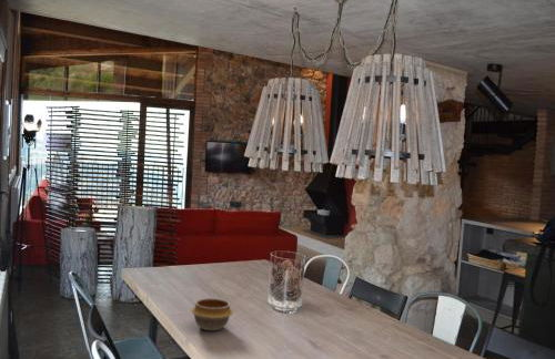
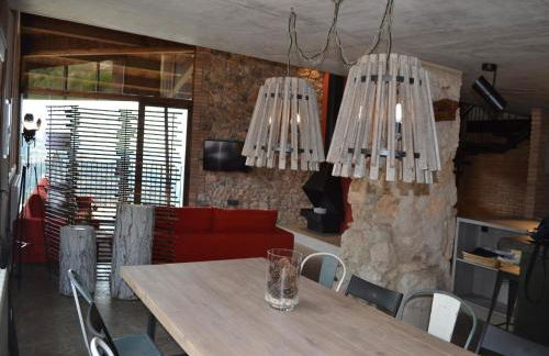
- bowl (212, 315)
